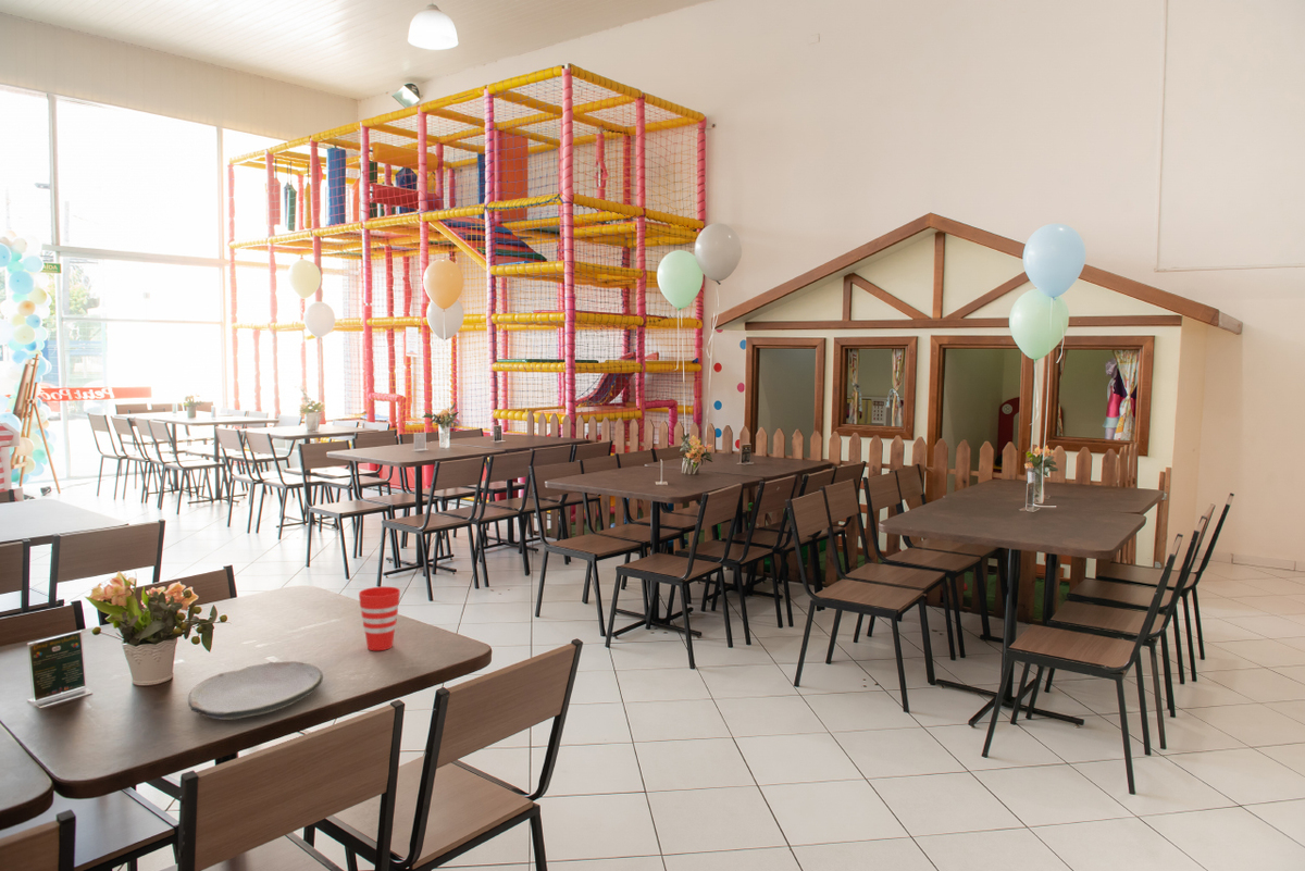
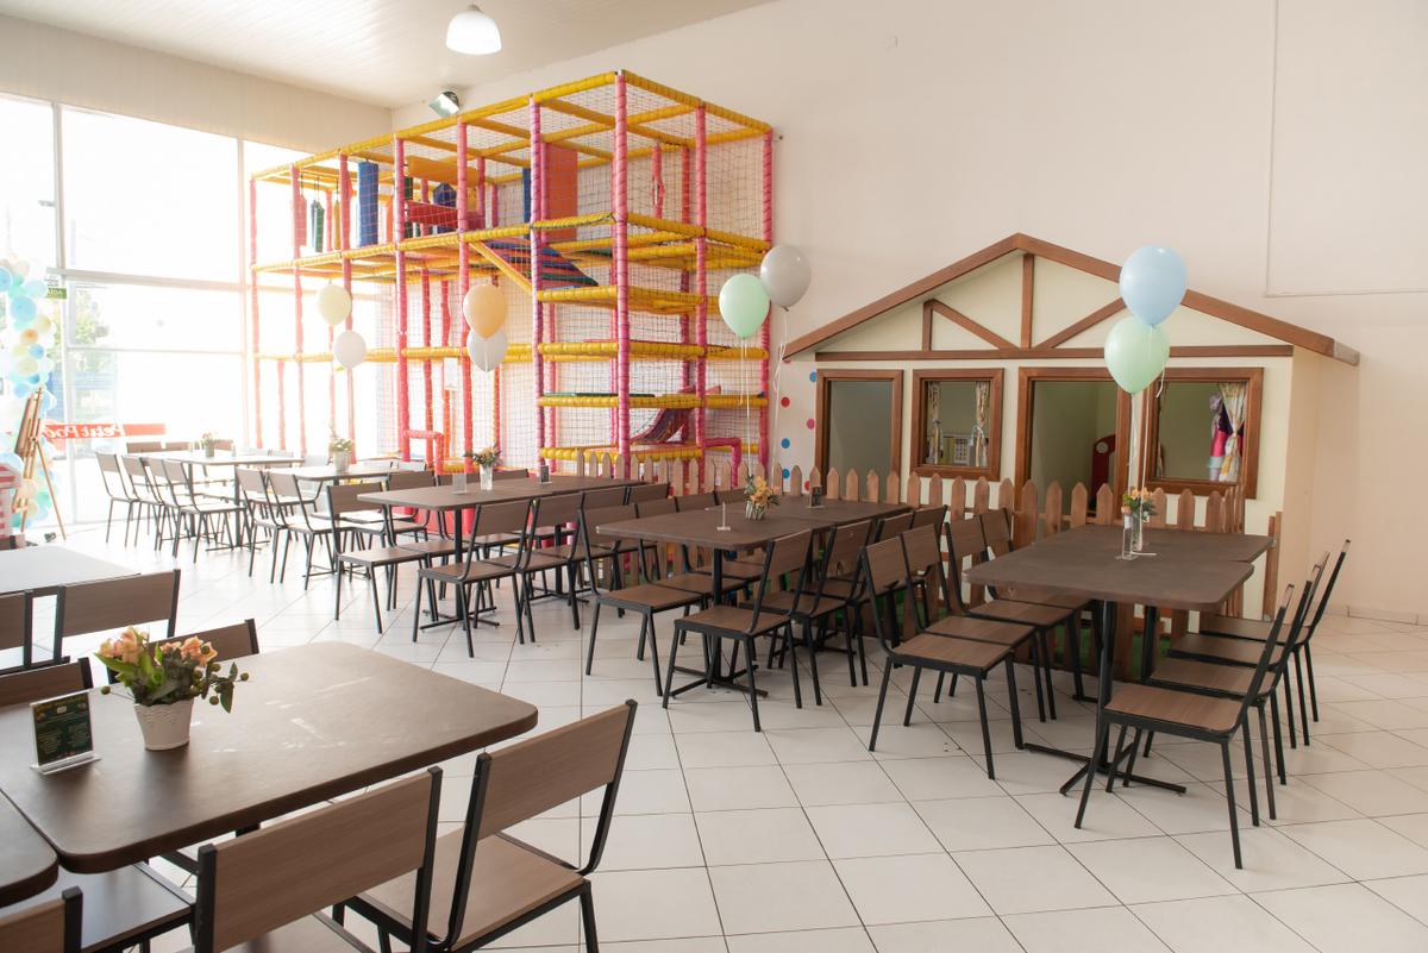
- cup (380, 619)
- plate (257, 689)
